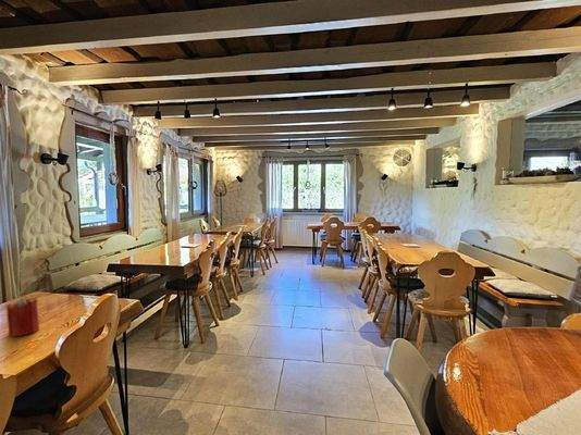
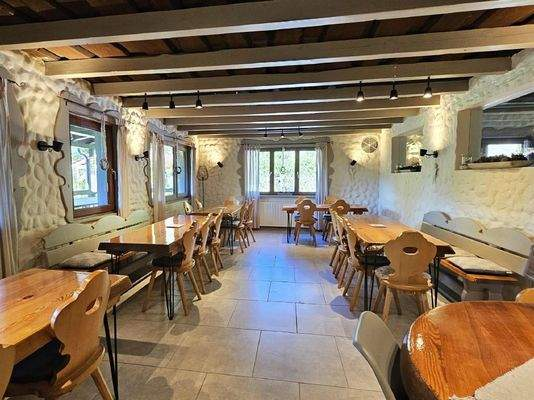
- candle (23, 314)
